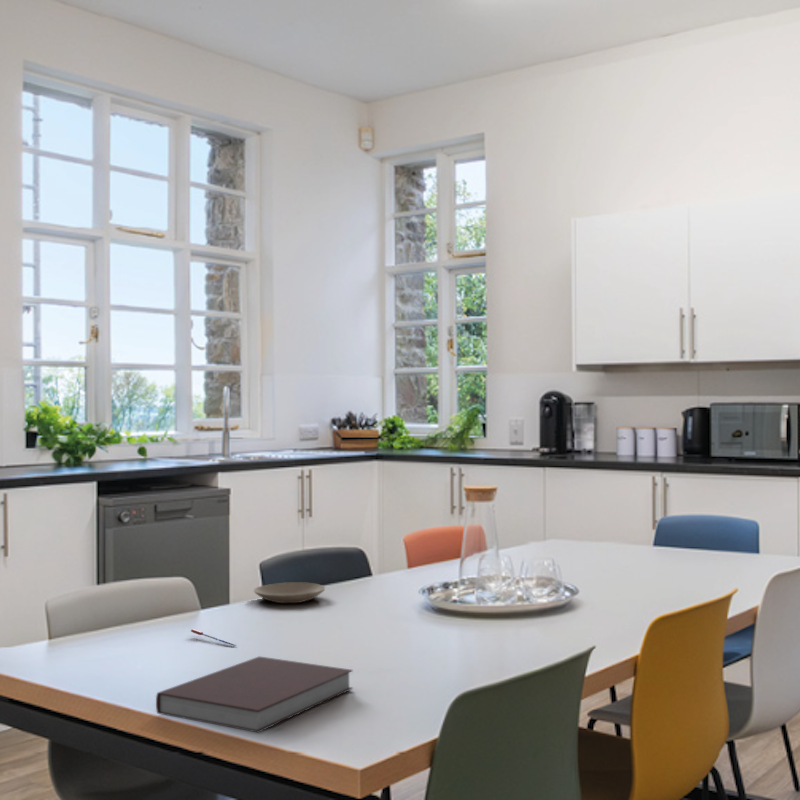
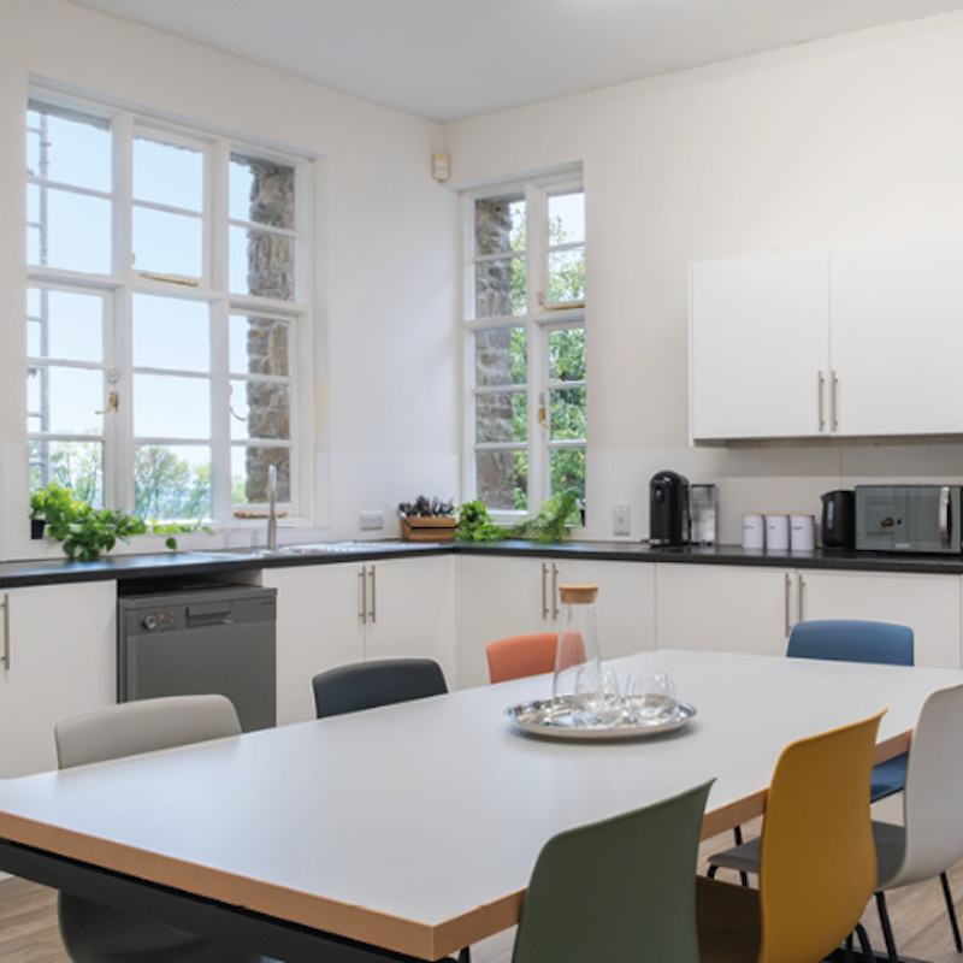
- pen (213, 637)
- notebook (258, 690)
- plate (289, 594)
